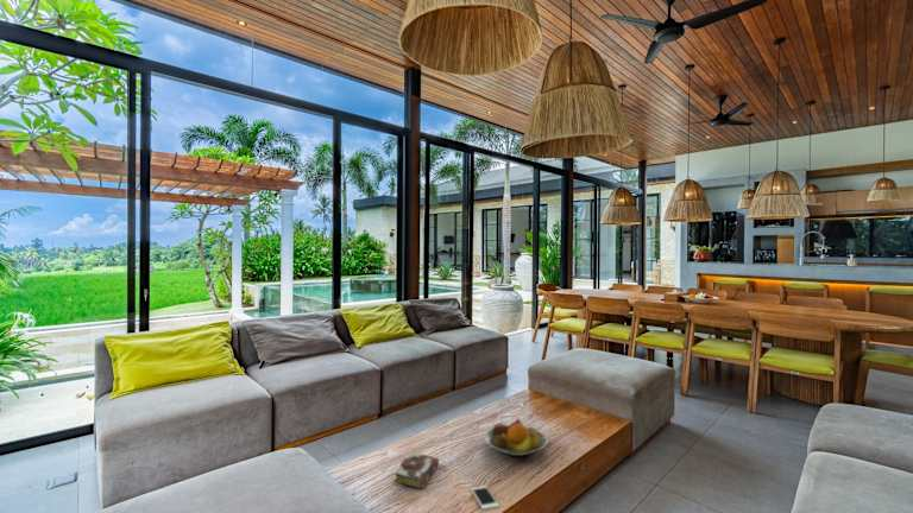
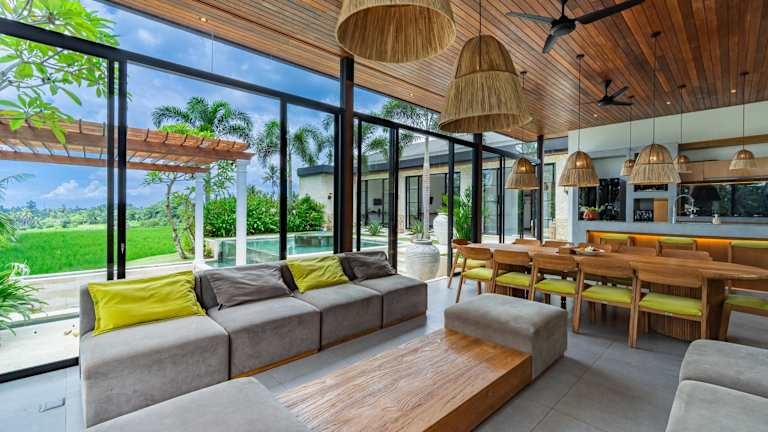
- fruit bowl (515, 435)
- cell phone (484, 496)
- book (416, 468)
